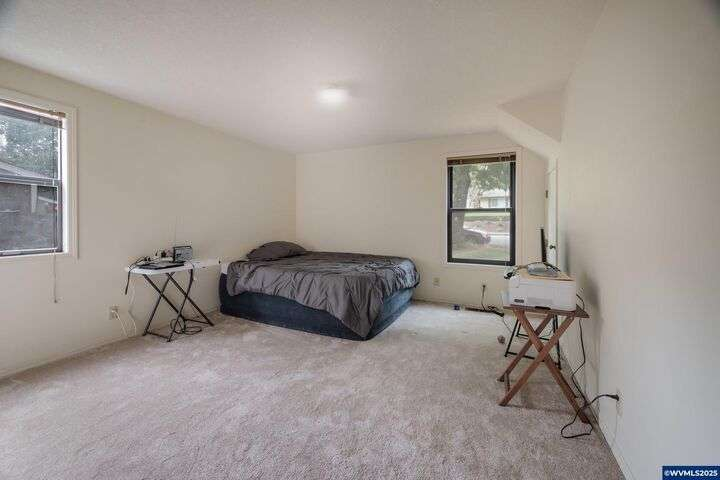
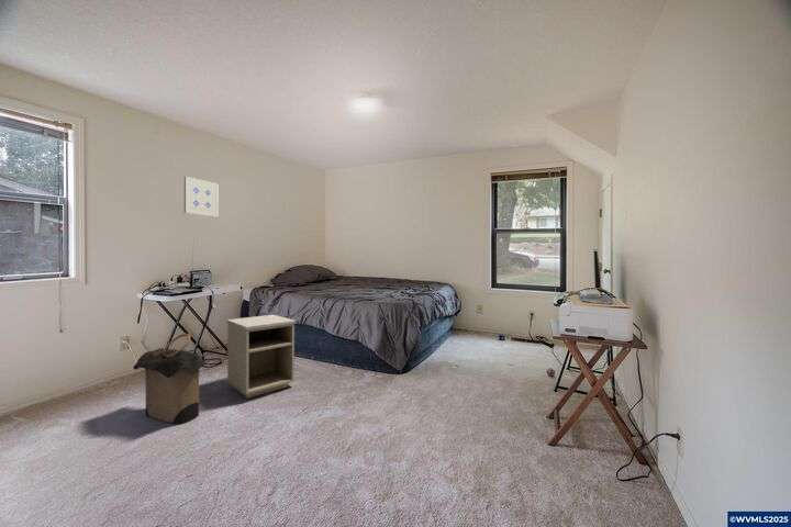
+ nightstand (260, 354)
+ laundry hamper (169, 374)
+ wall art (201, 198)
